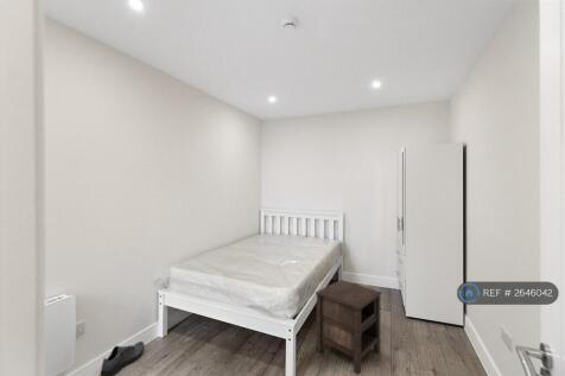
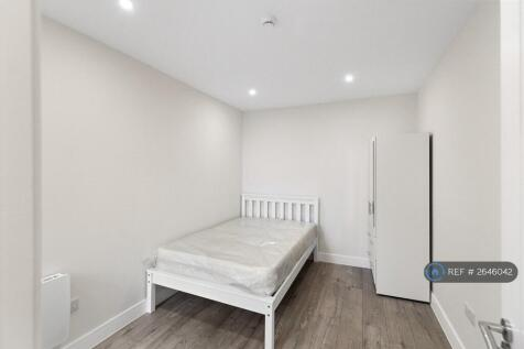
- sneaker (123, 352)
- nightstand (348, 320)
